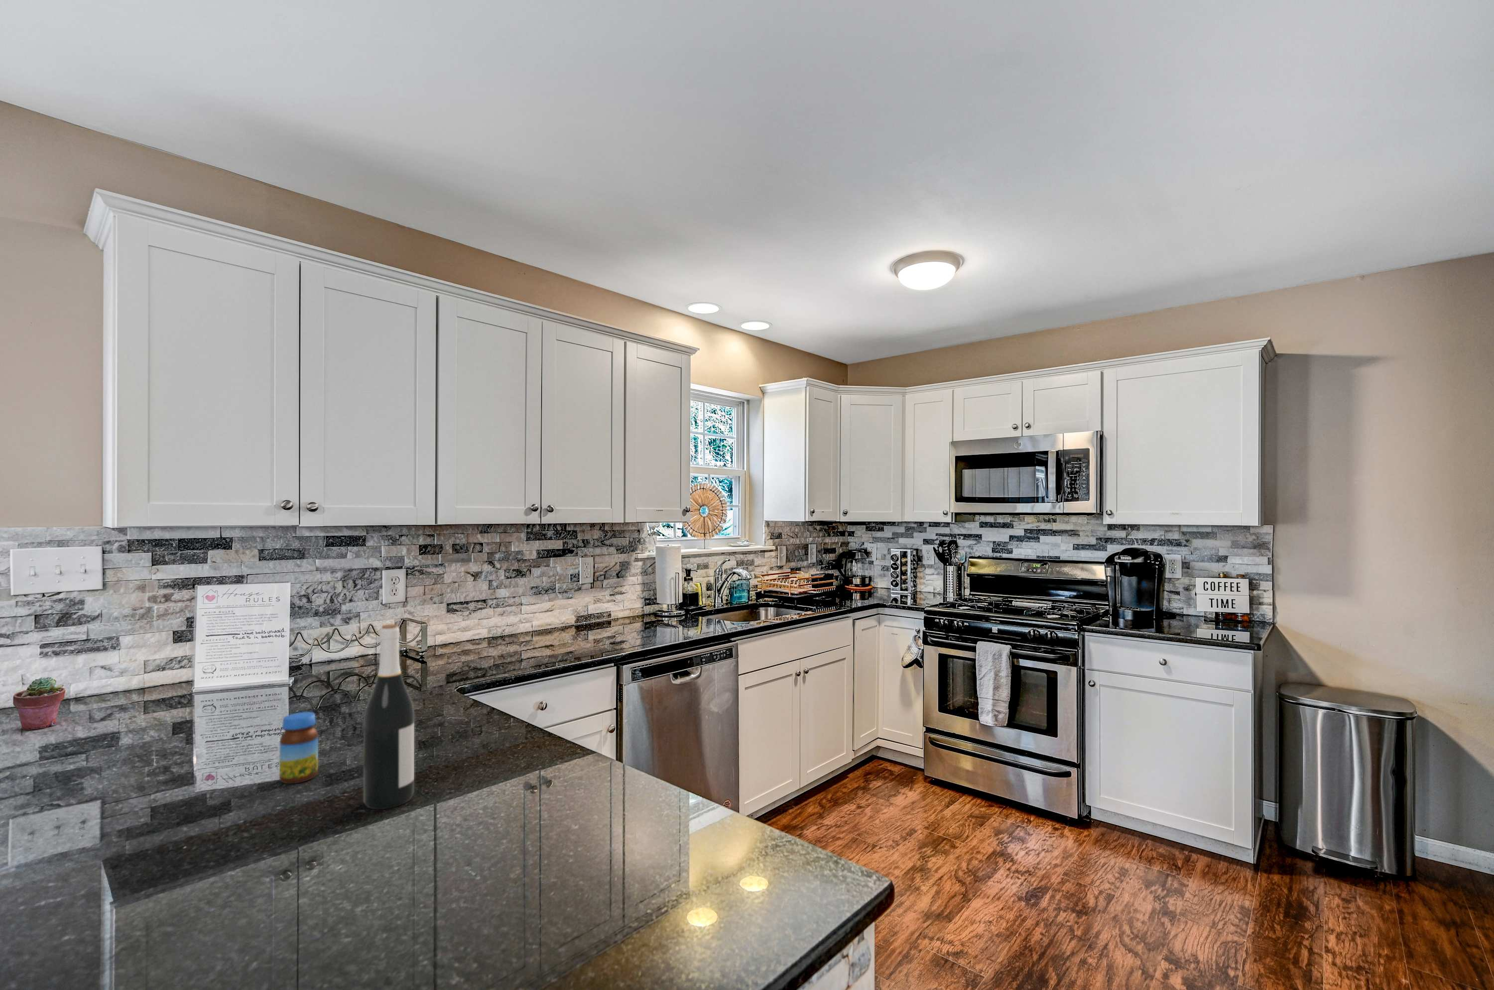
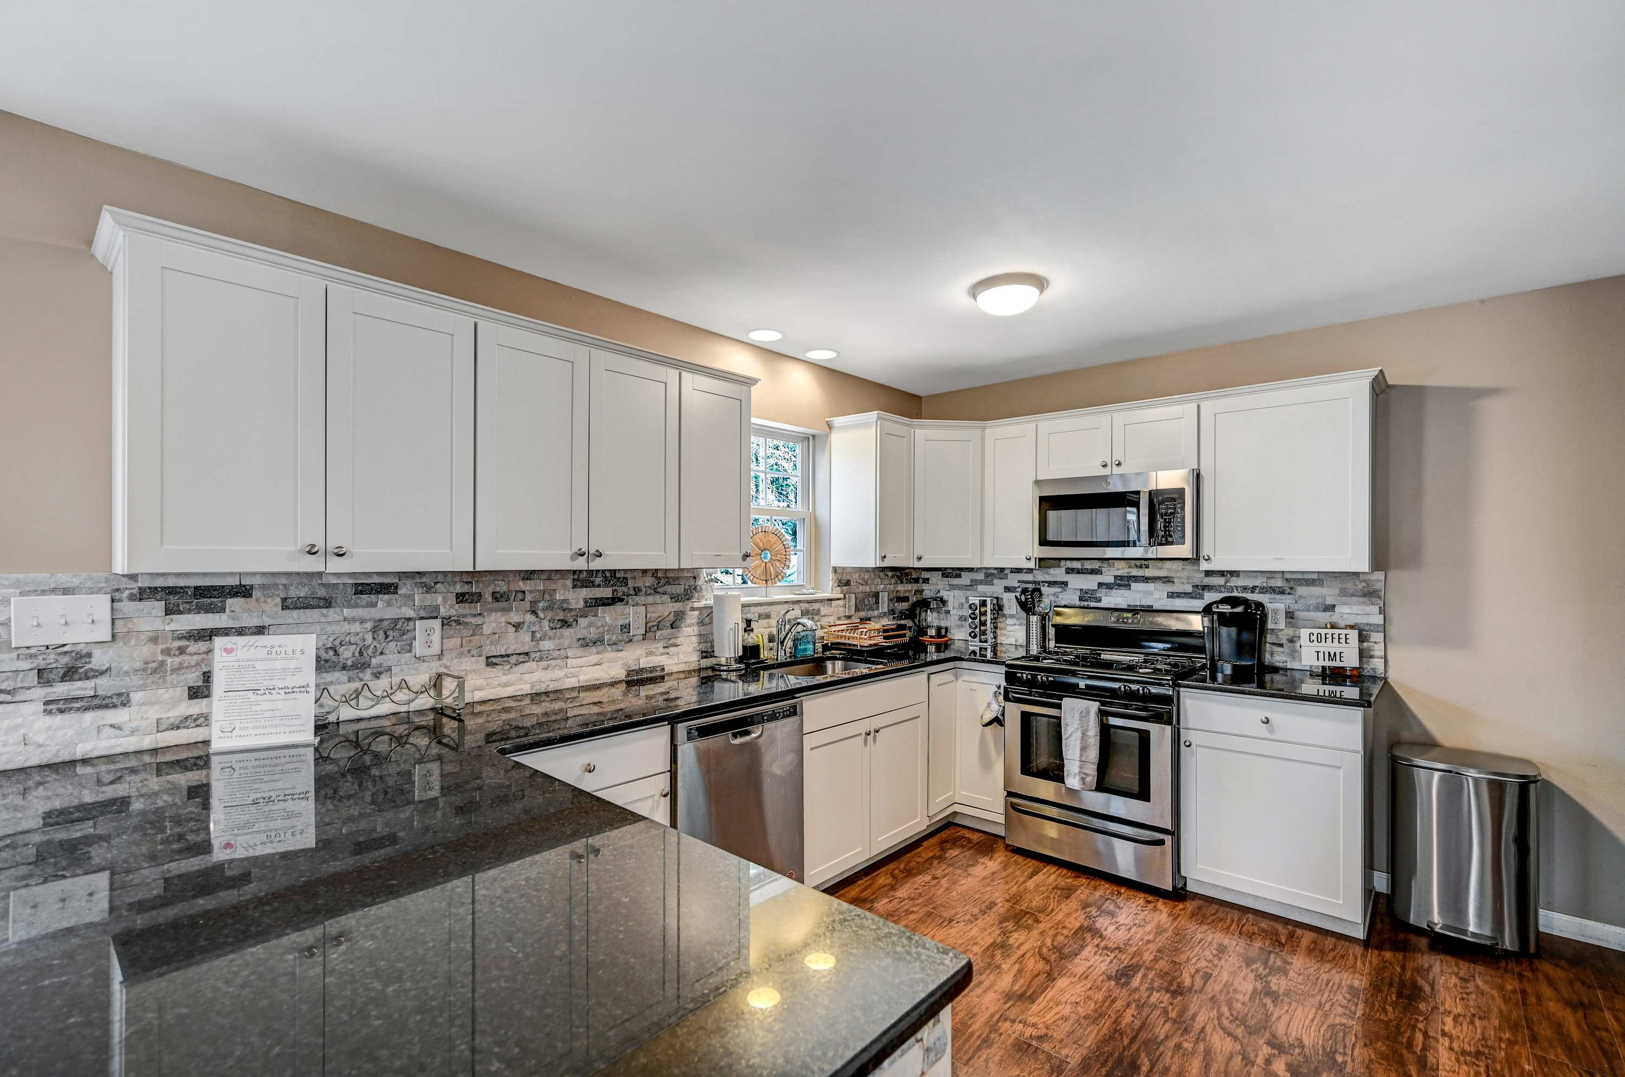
- potted succulent (40, 702)
- wine bottle (389, 713)
- jar (298, 746)
